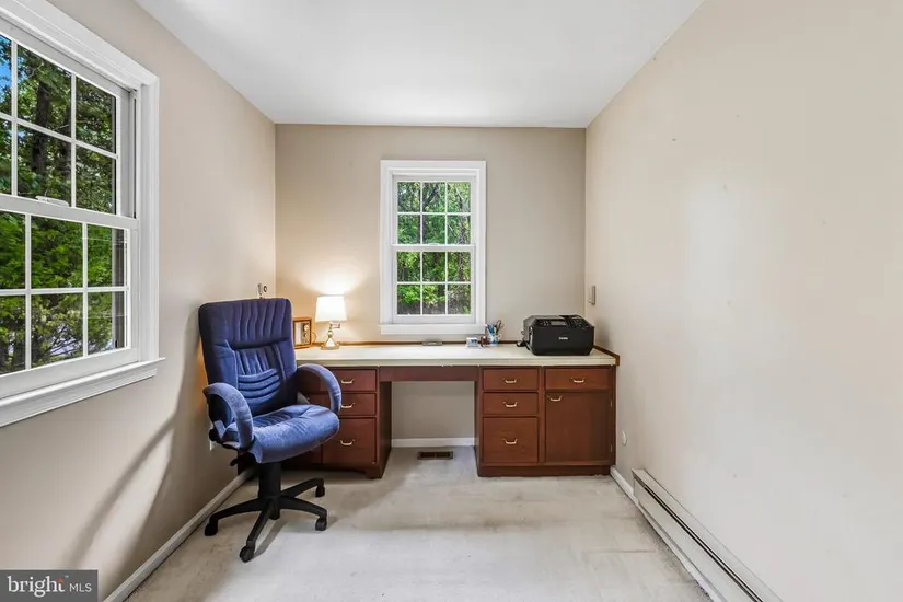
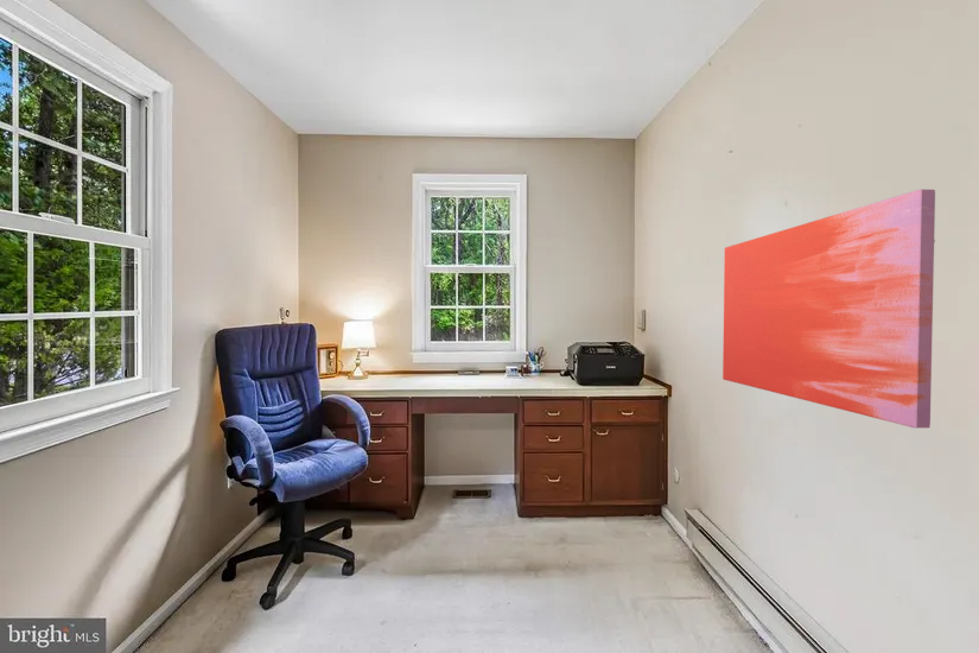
+ wall art (797, 311)
